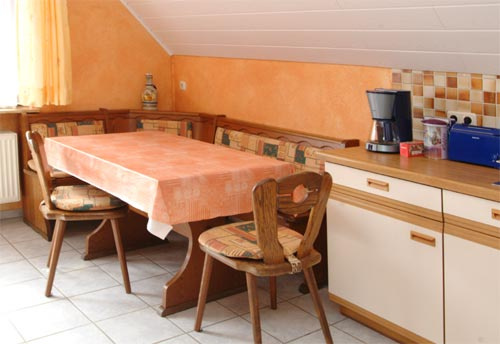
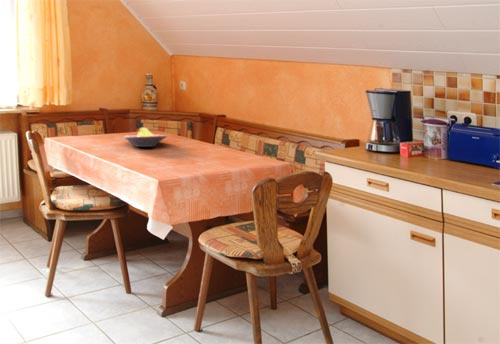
+ fruit bowl (145, 136)
